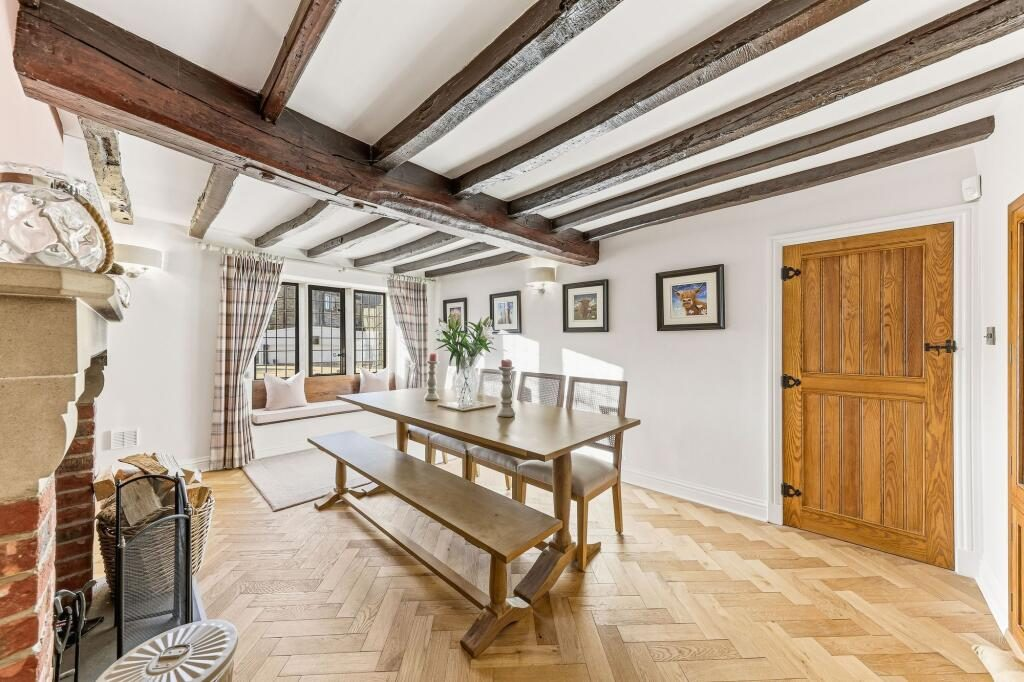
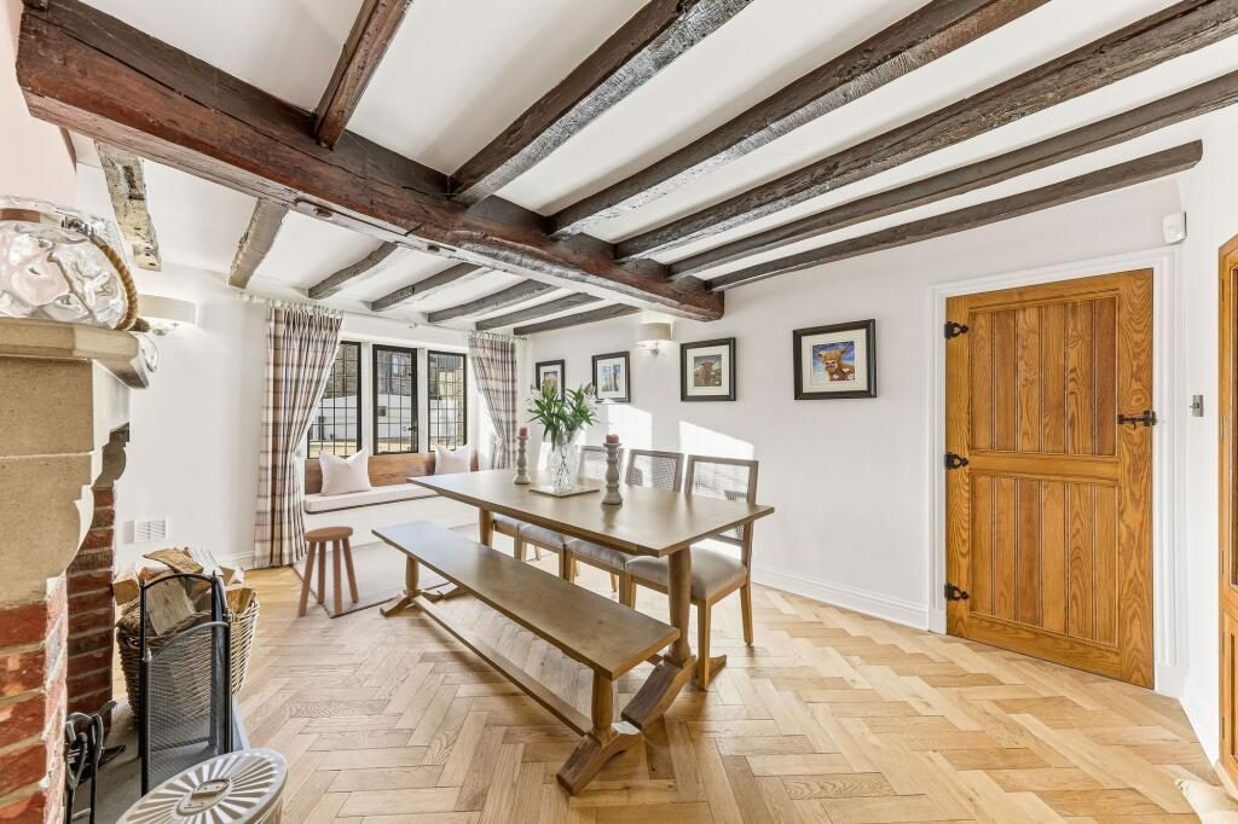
+ stool (332, 568)
